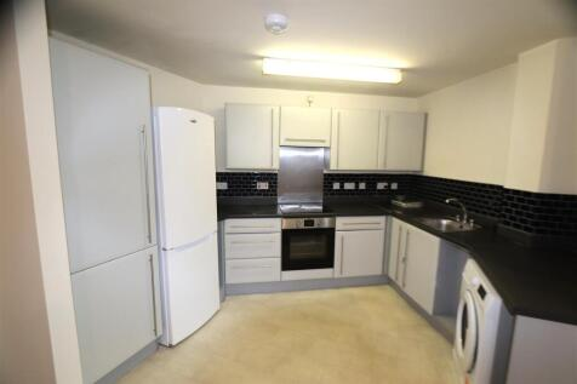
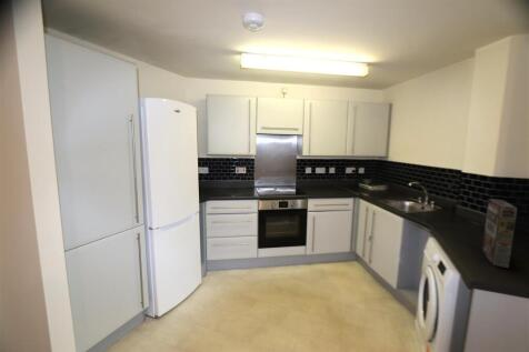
+ cereal box (497, 230)
